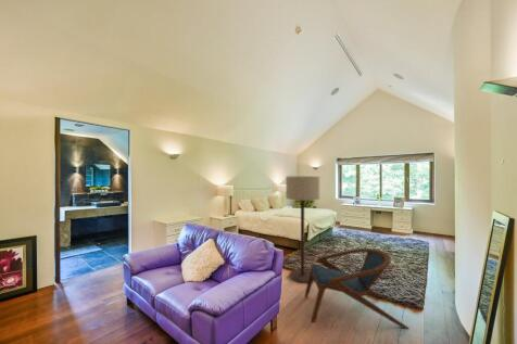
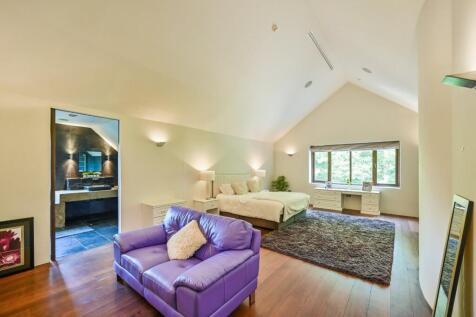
- floor lamp (302, 227)
- armchair (350, 280)
